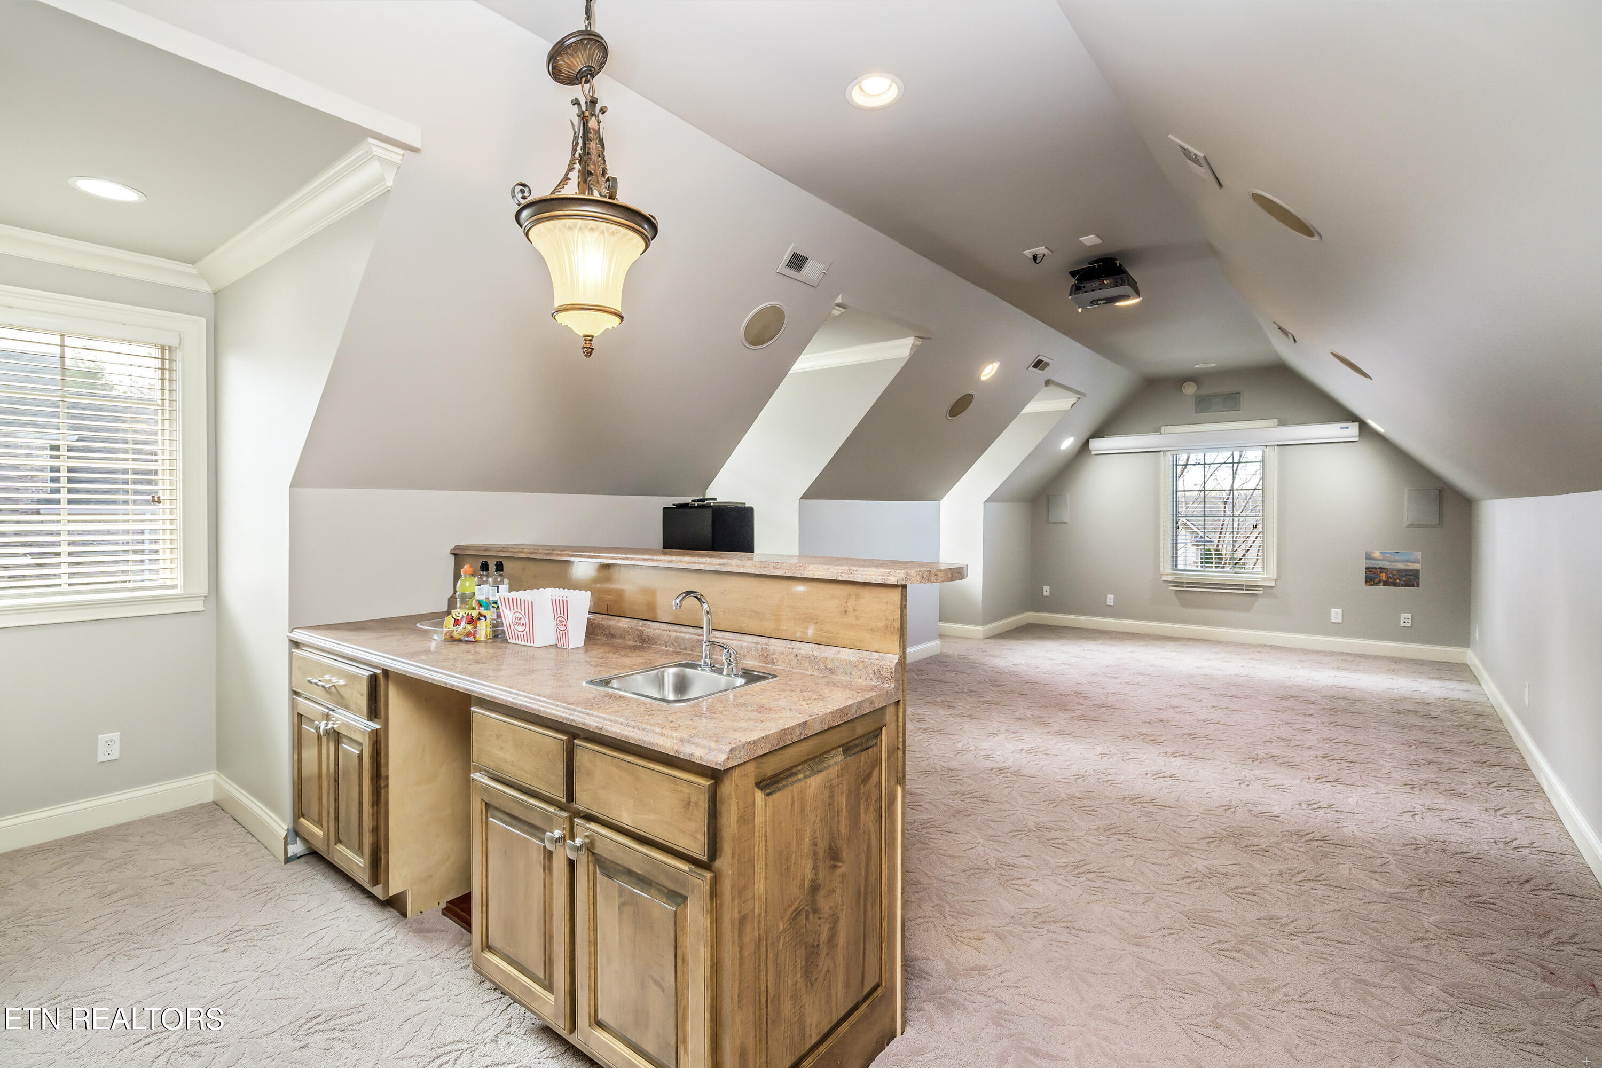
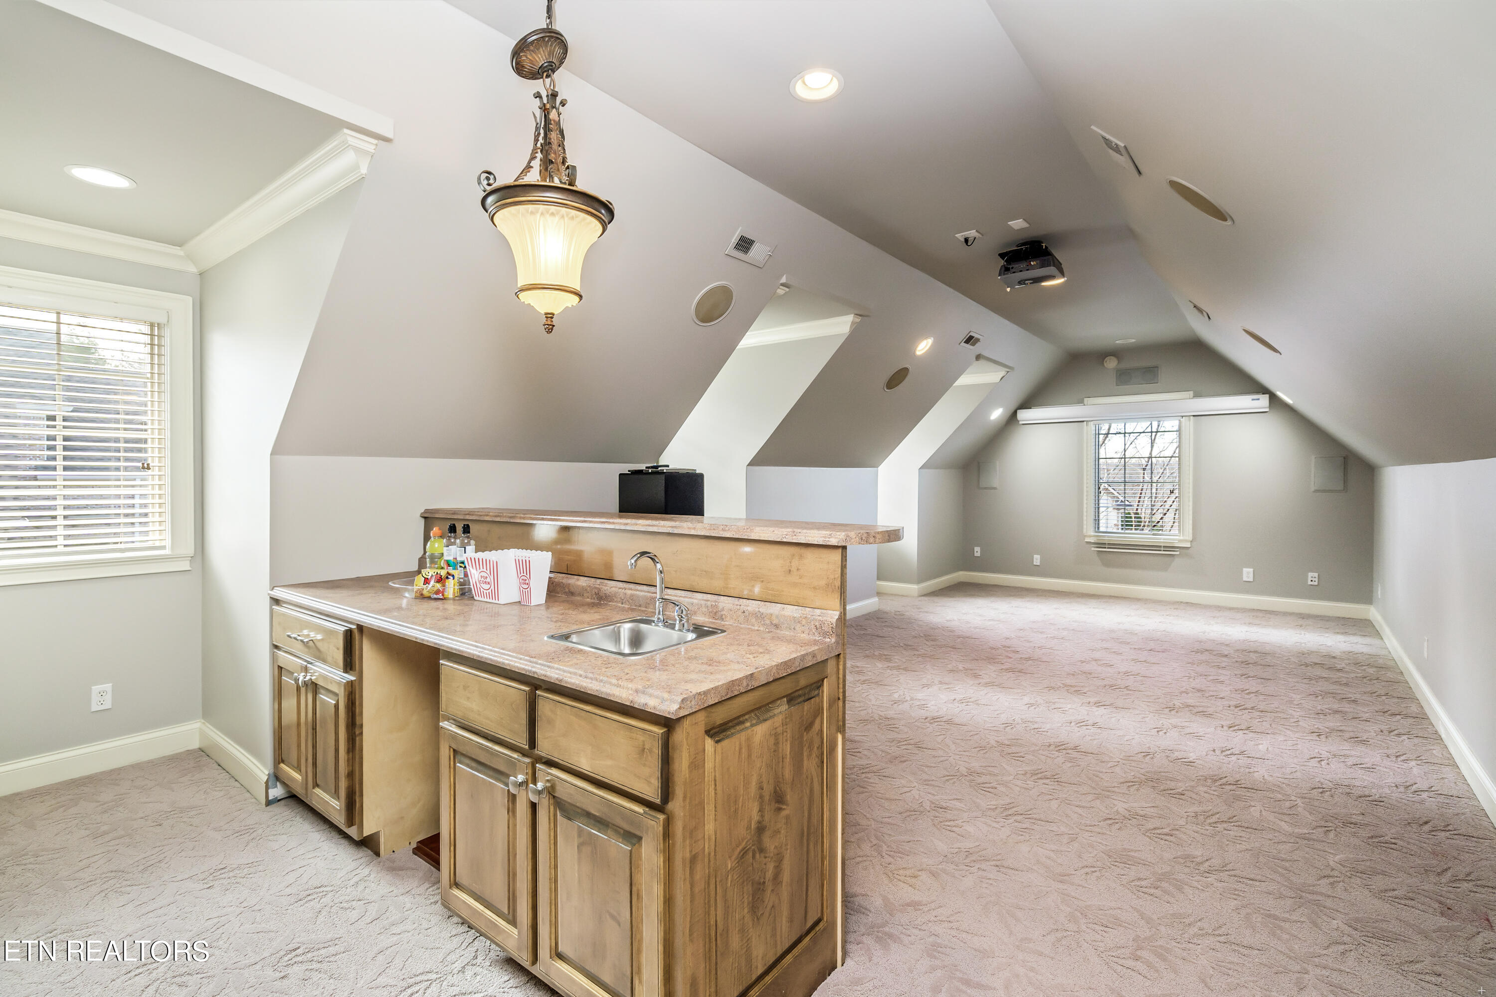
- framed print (1391, 569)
